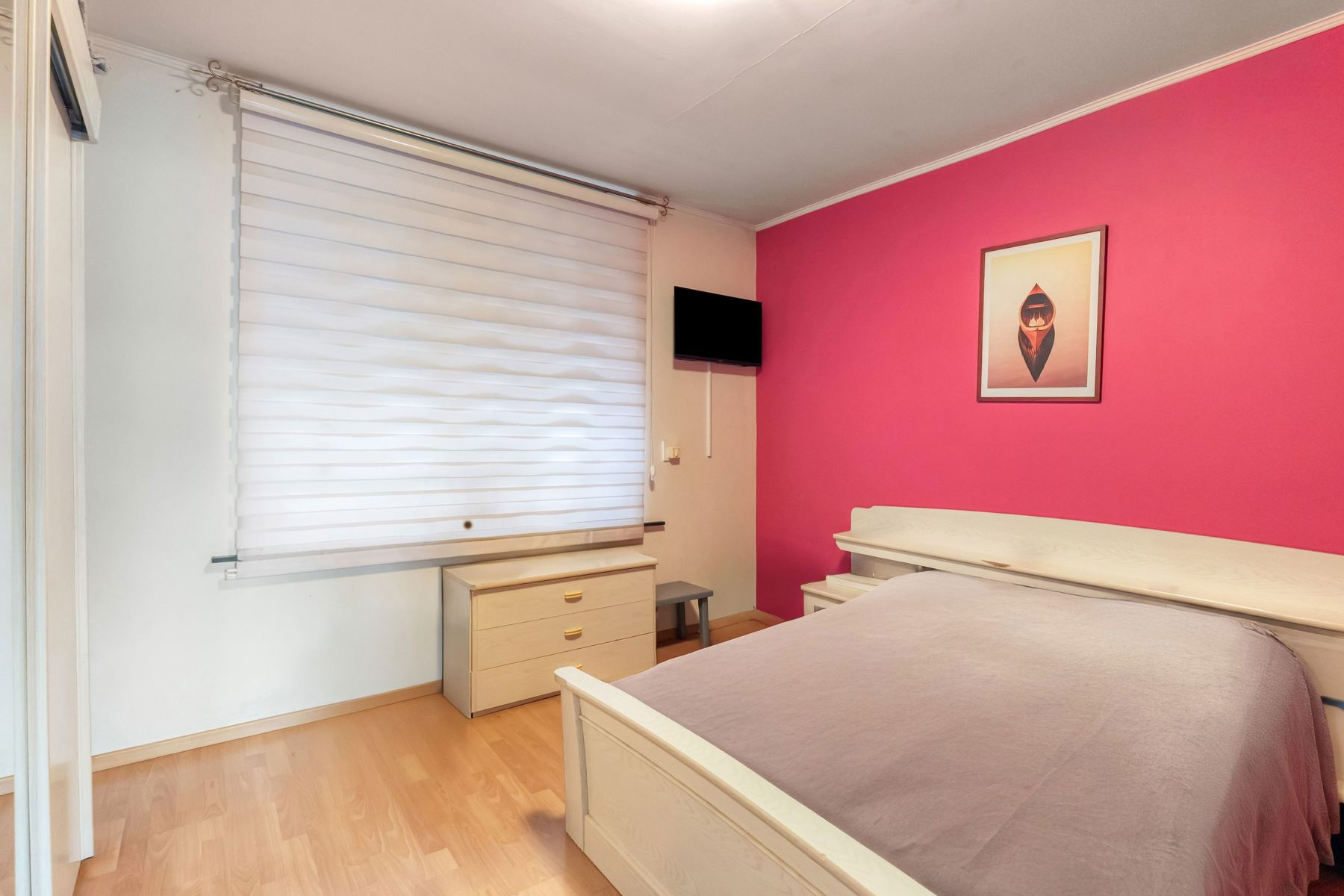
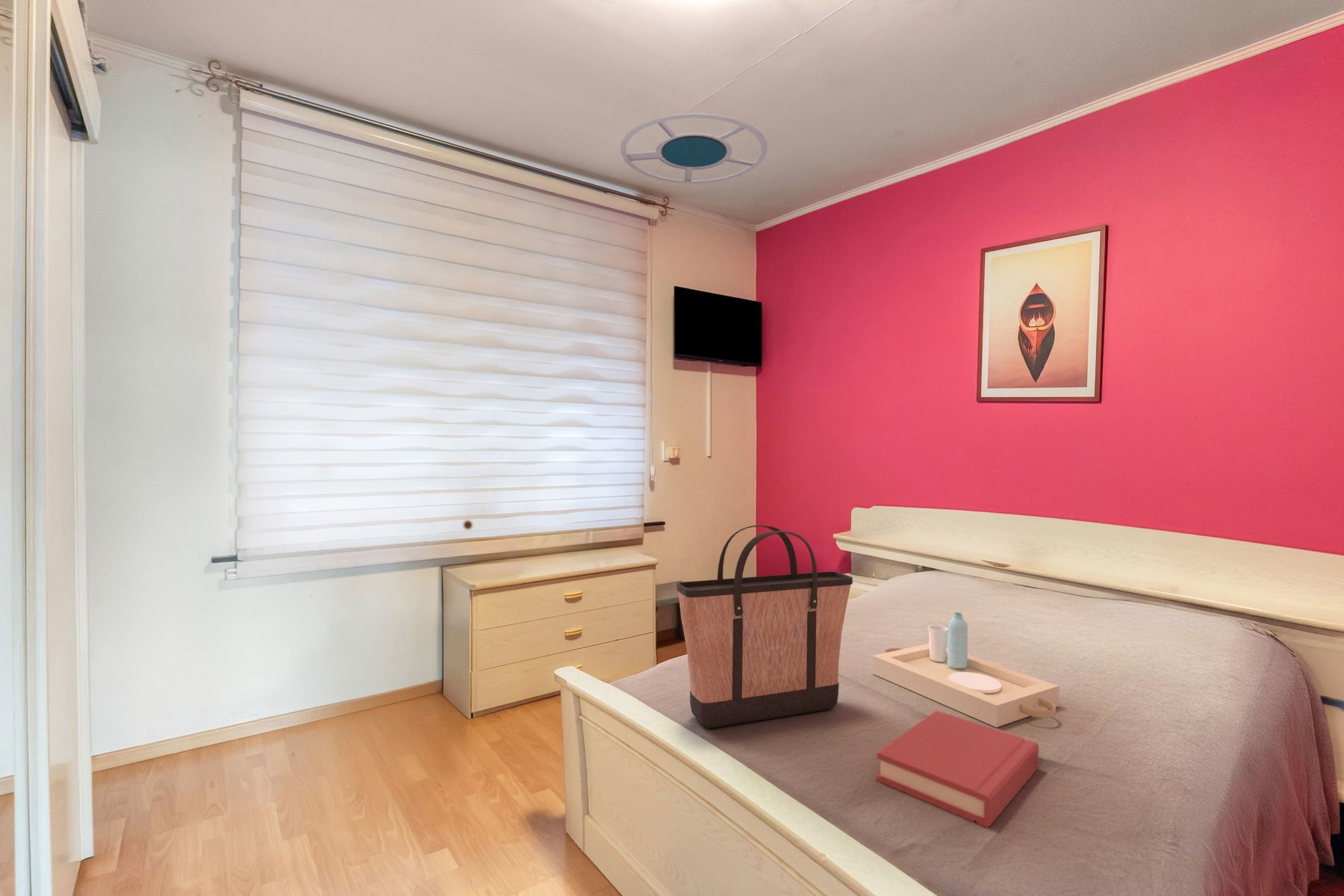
+ ceiling lamp (694, 146)
+ serving tray (960, 655)
+ hardback book (959, 761)
+ shopping bag (766, 620)
